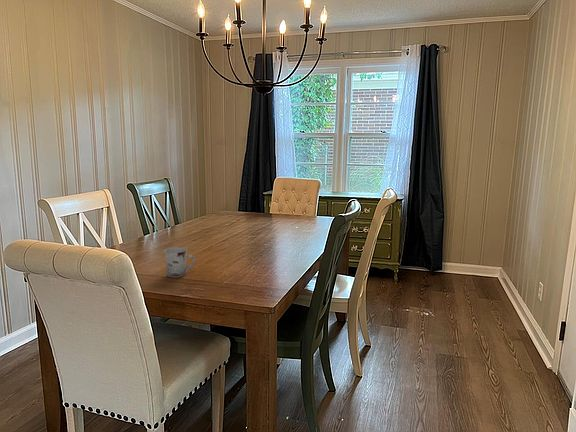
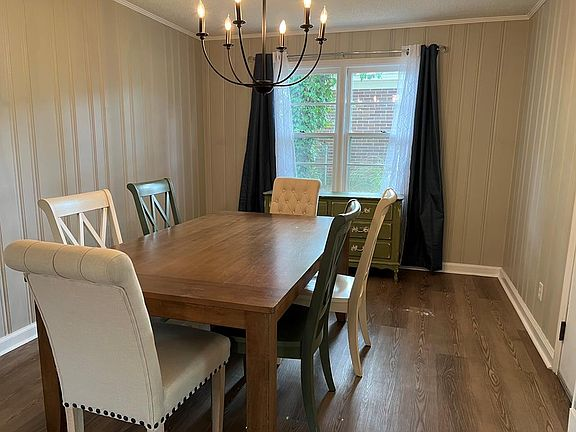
- cup (180, 262)
